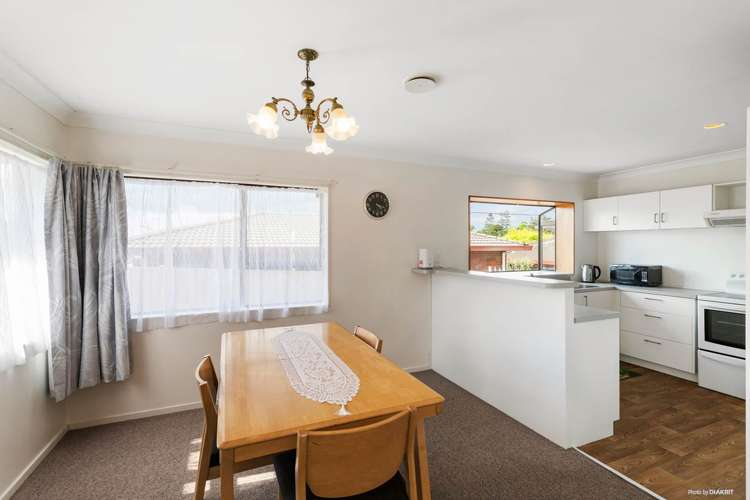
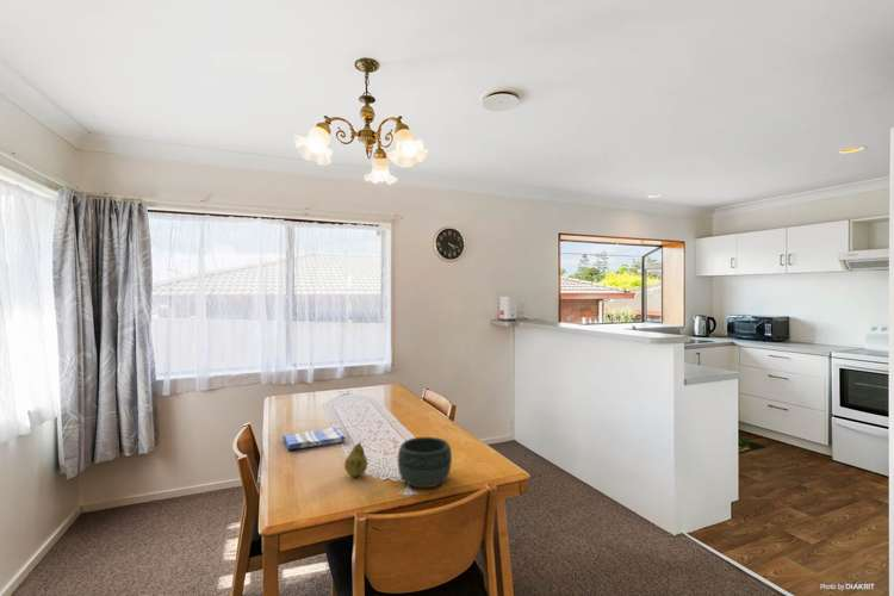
+ fruit (355, 458)
+ dish towel (313, 436)
+ bowl (424, 461)
